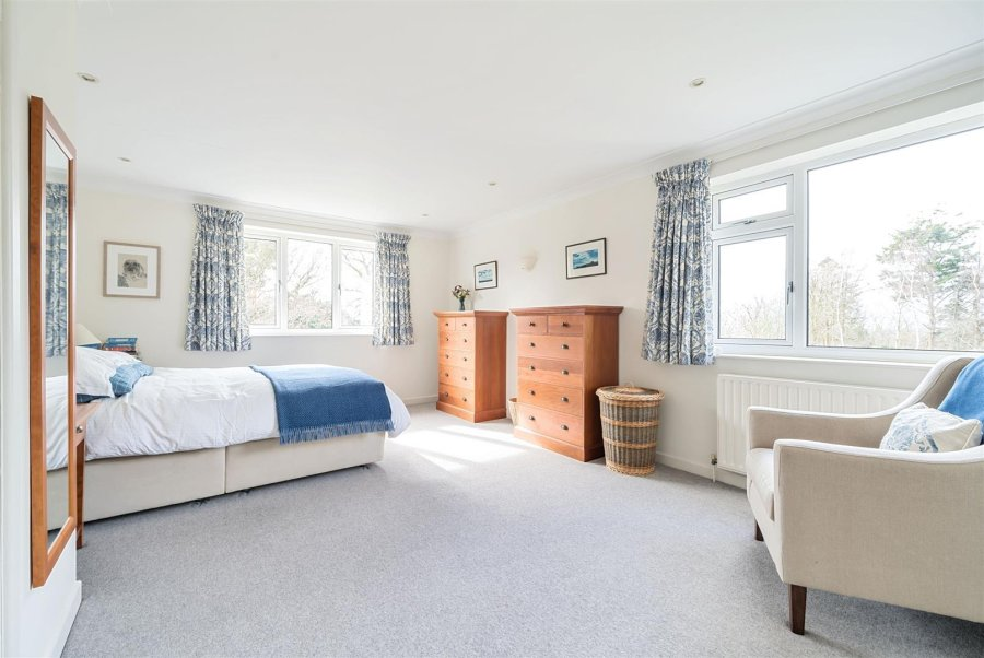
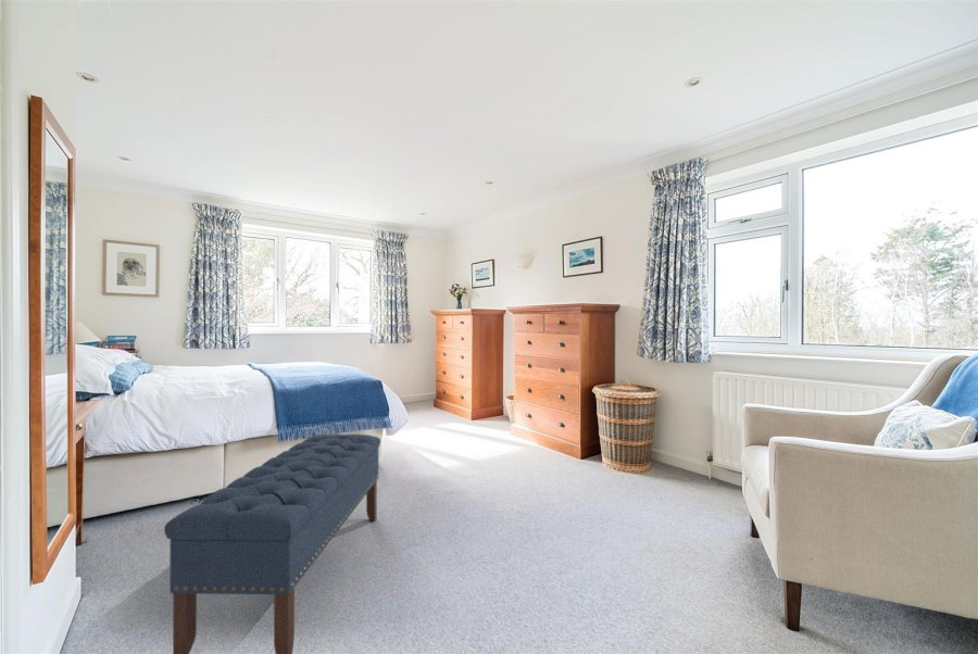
+ bench (302, 516)
